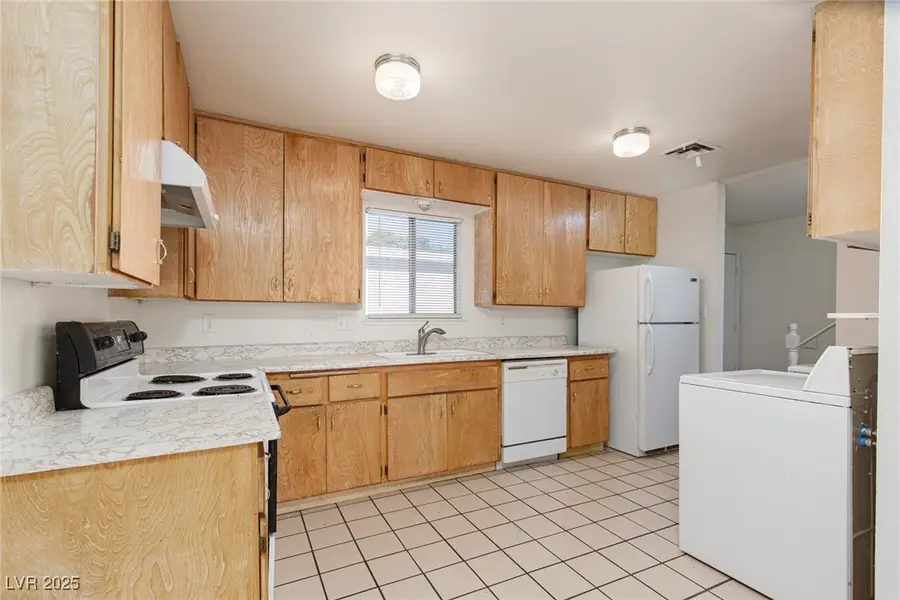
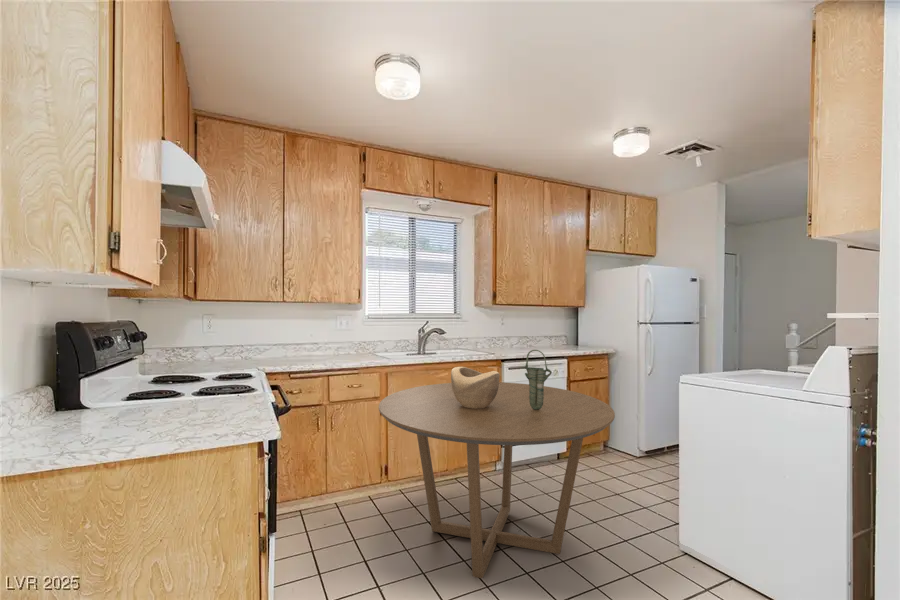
+ decorative bowl (475, 386)
+ dining table (503, 471)
+ vase (538, 379)
